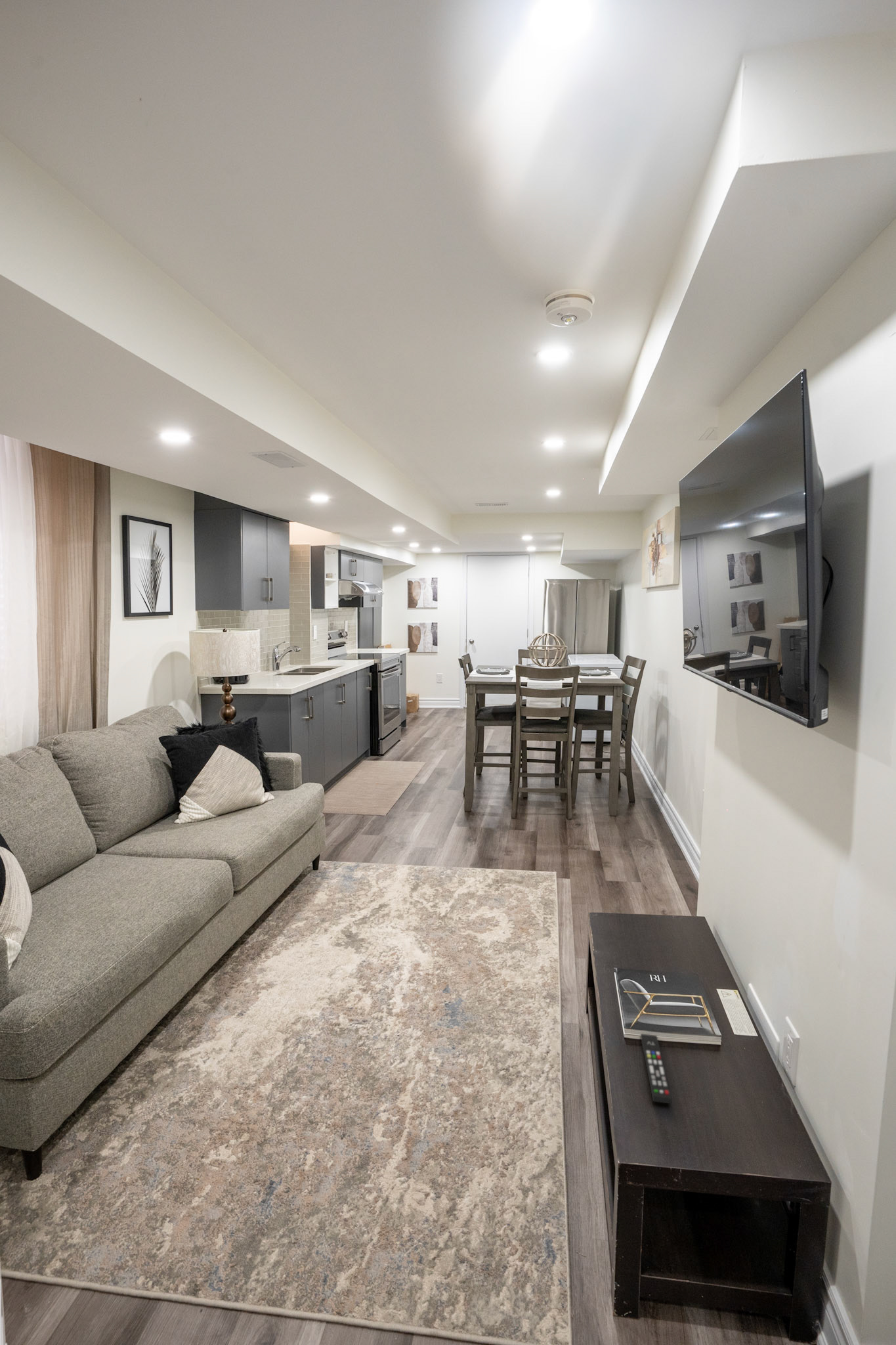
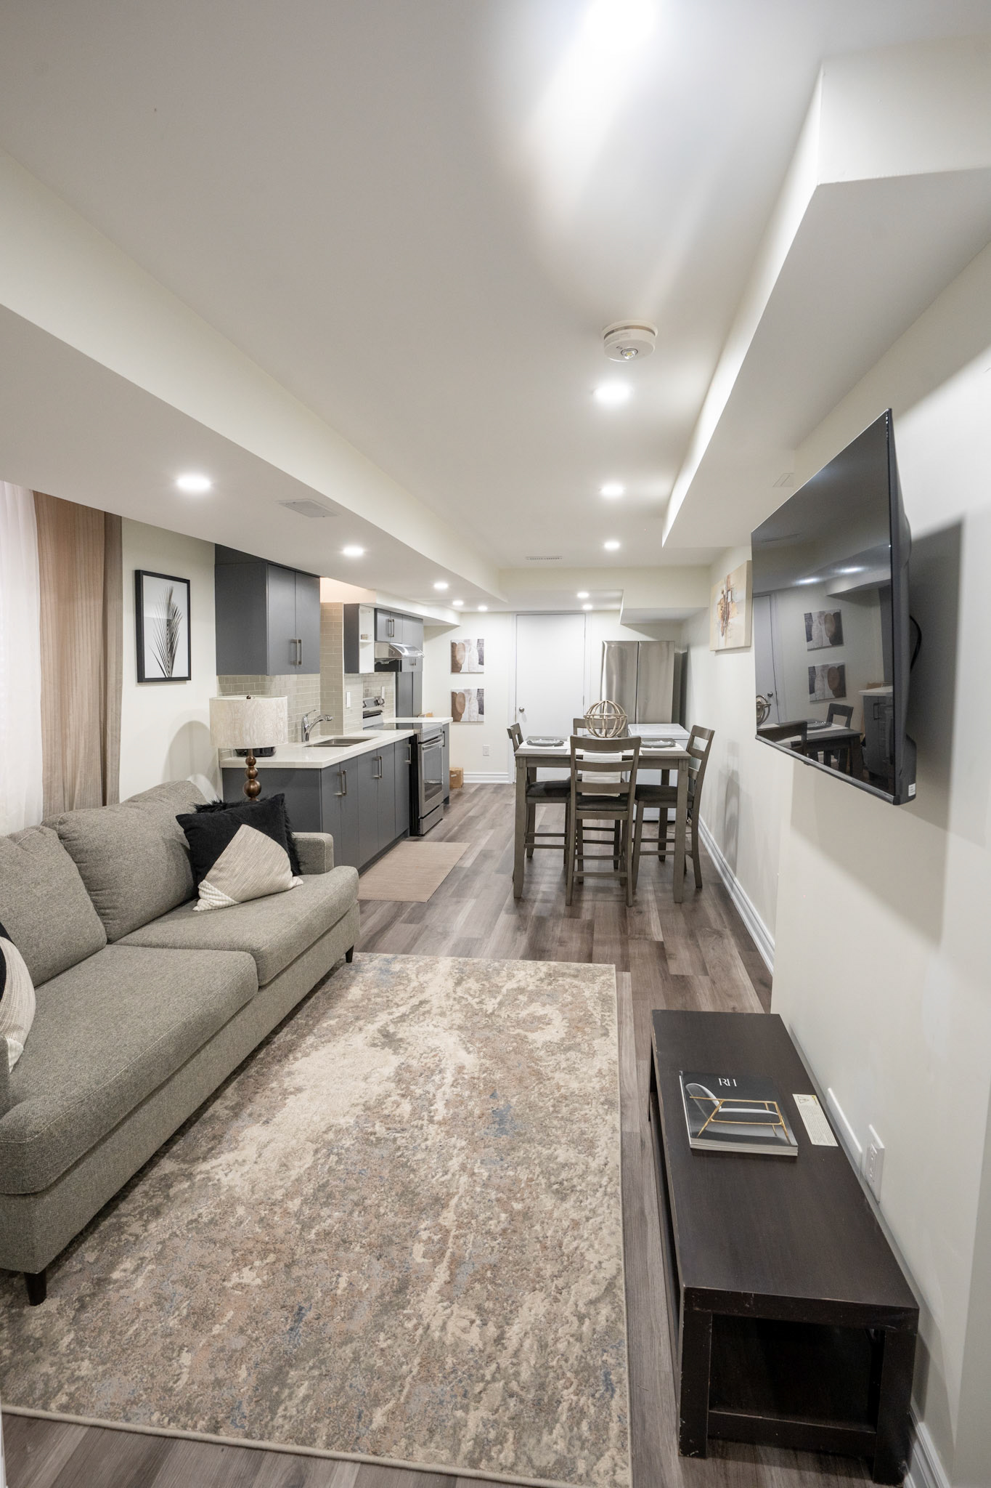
- remote control (654, 1066)
